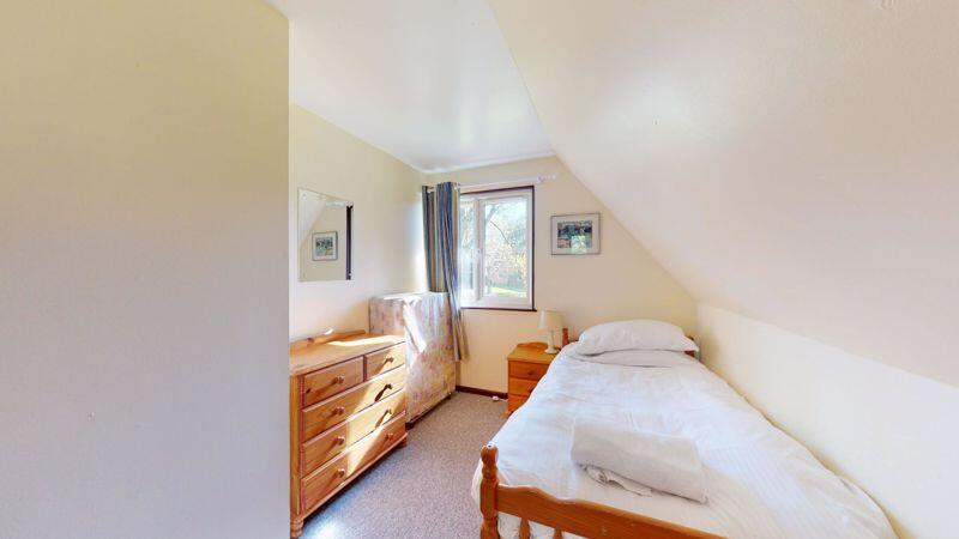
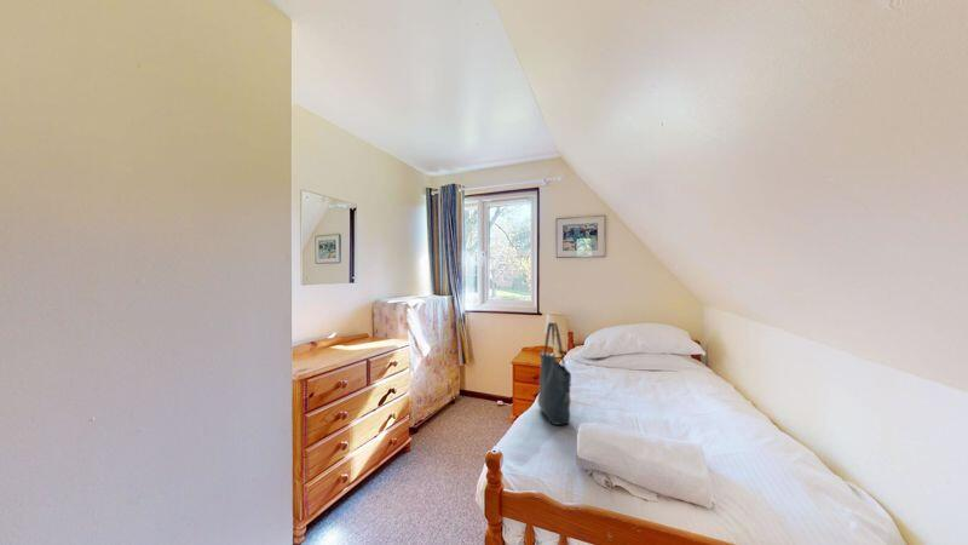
+ tote bag (554, 369)
